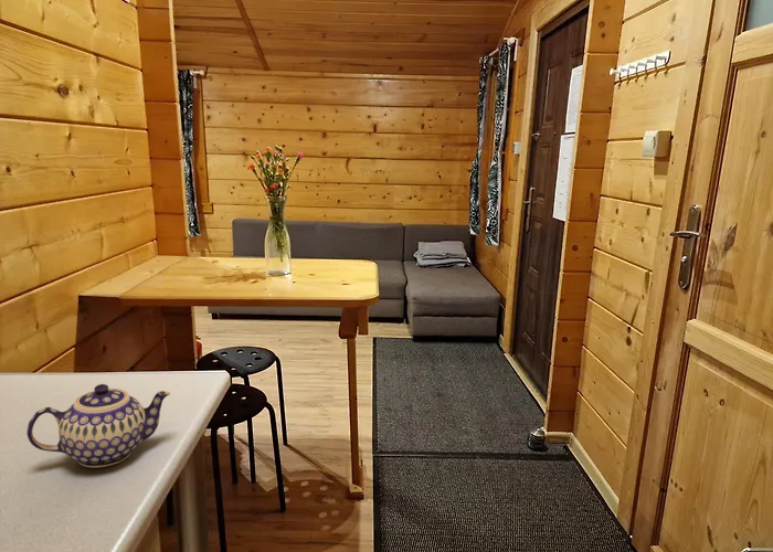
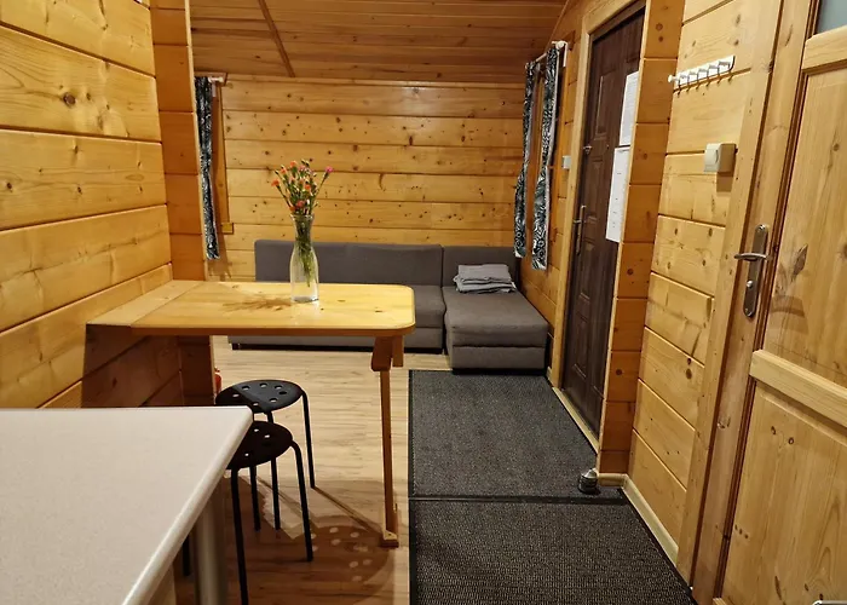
- teapot (103, 420)
